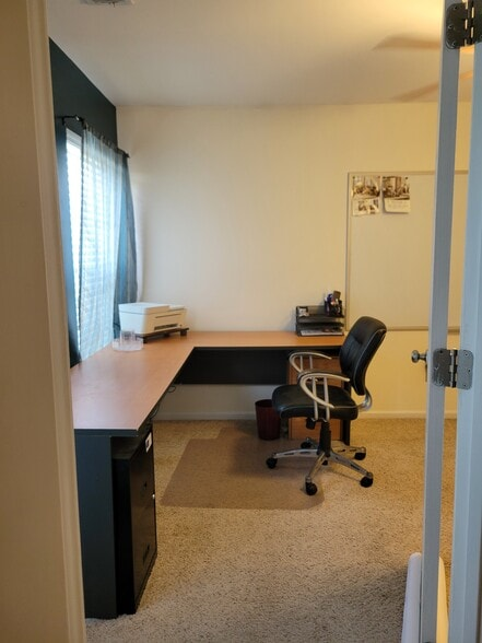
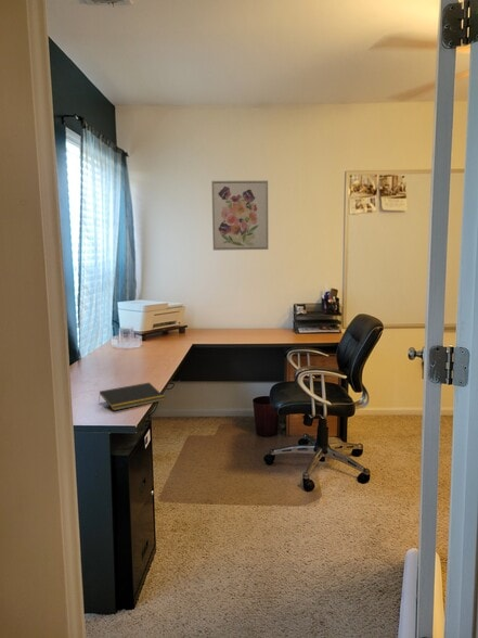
+ notepad (132, 395)
+ wall art (240, 215)
